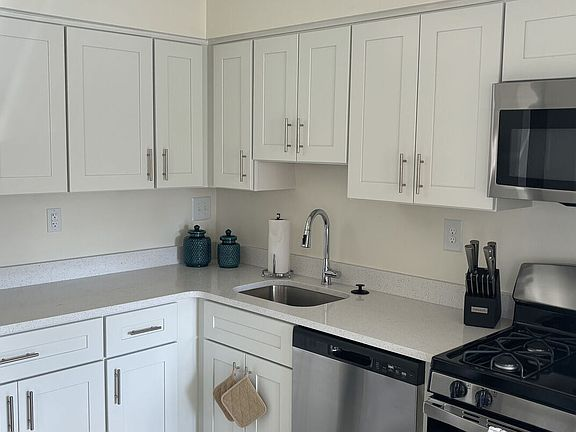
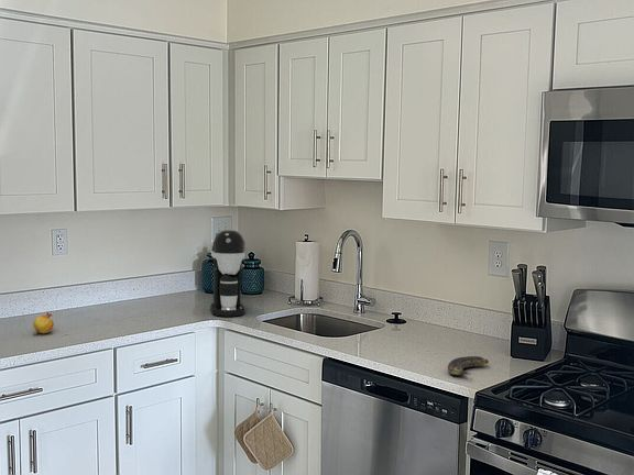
+ coffee maker (227, 269)
+ fruit (43, 322)
+ banana (464, 365)
